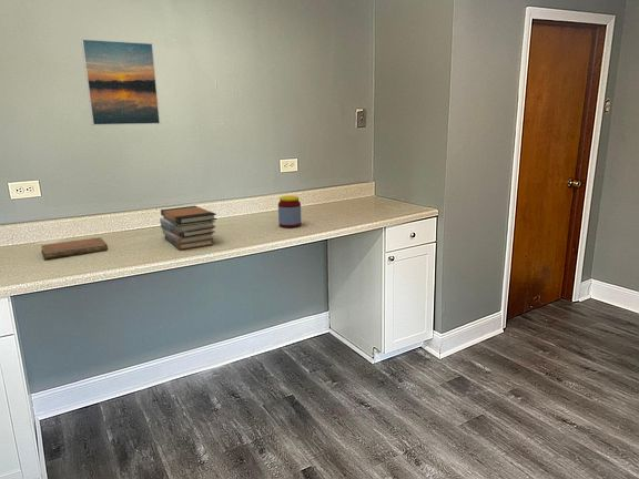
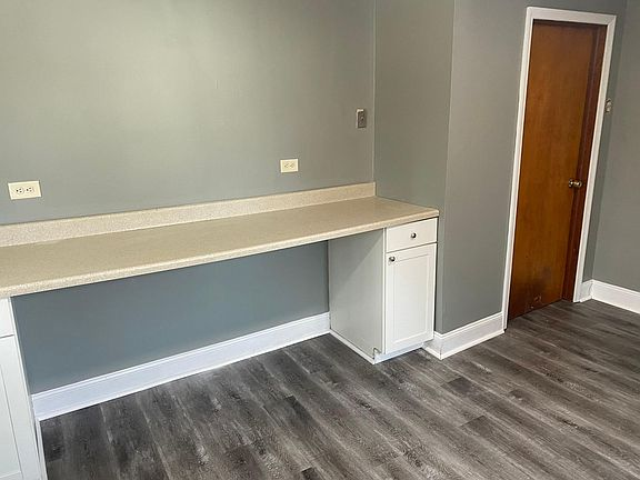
- notebook (74, 247)
- jar (290, 211)
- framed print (122, 83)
- book stack (187, 226)
